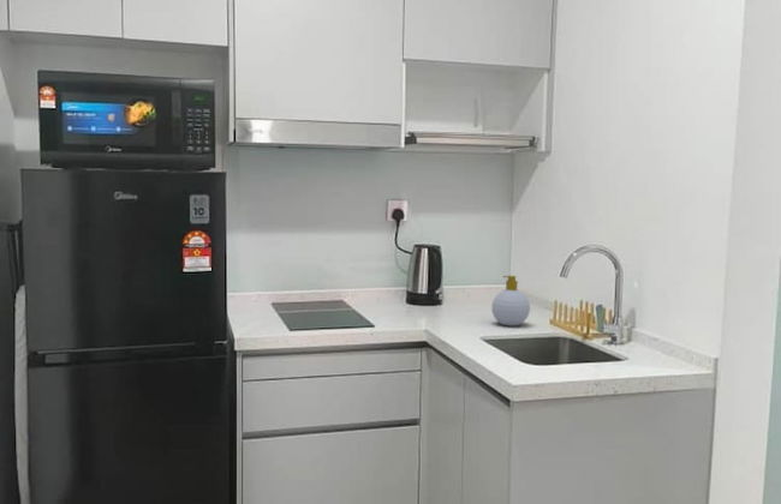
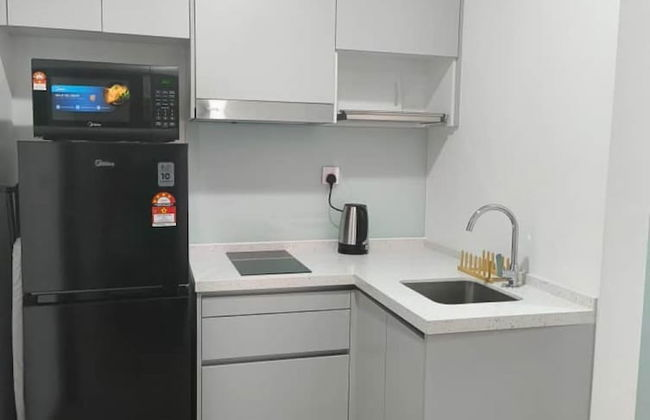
- soap bottle (511, 300)
